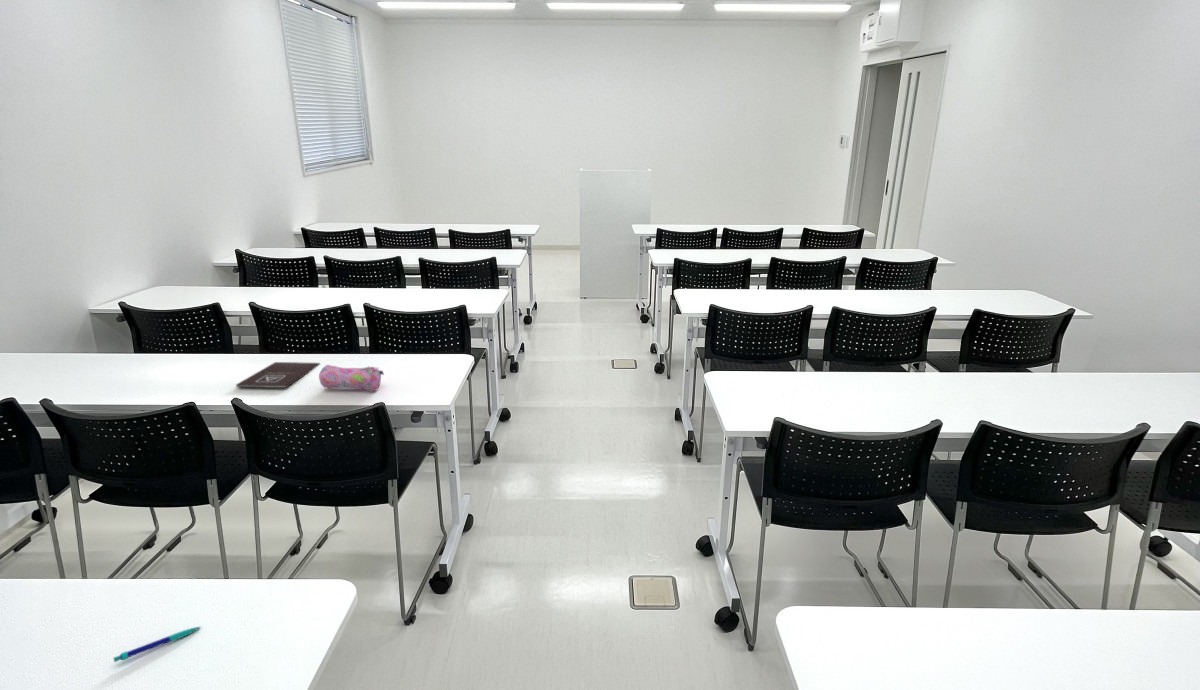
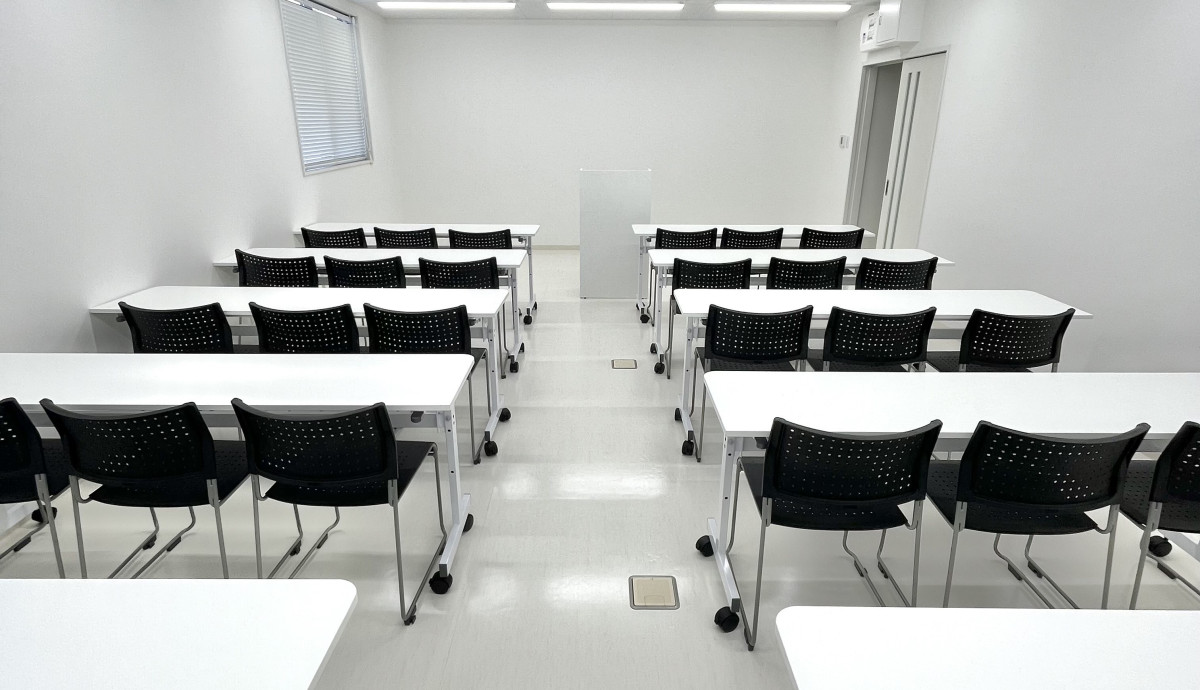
- pencil case (351, 377)
- pen (159, 642)
- book (280, 374)
